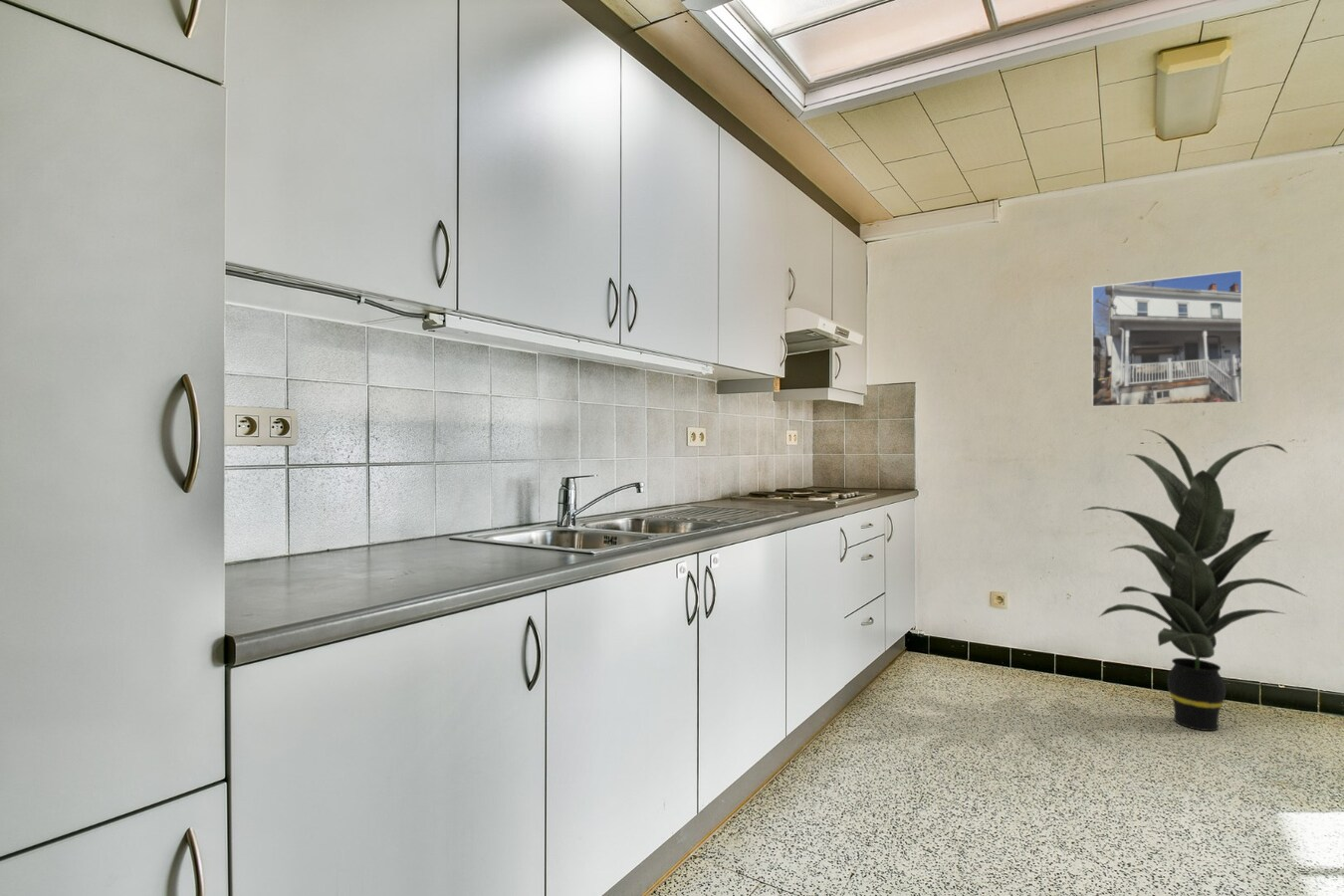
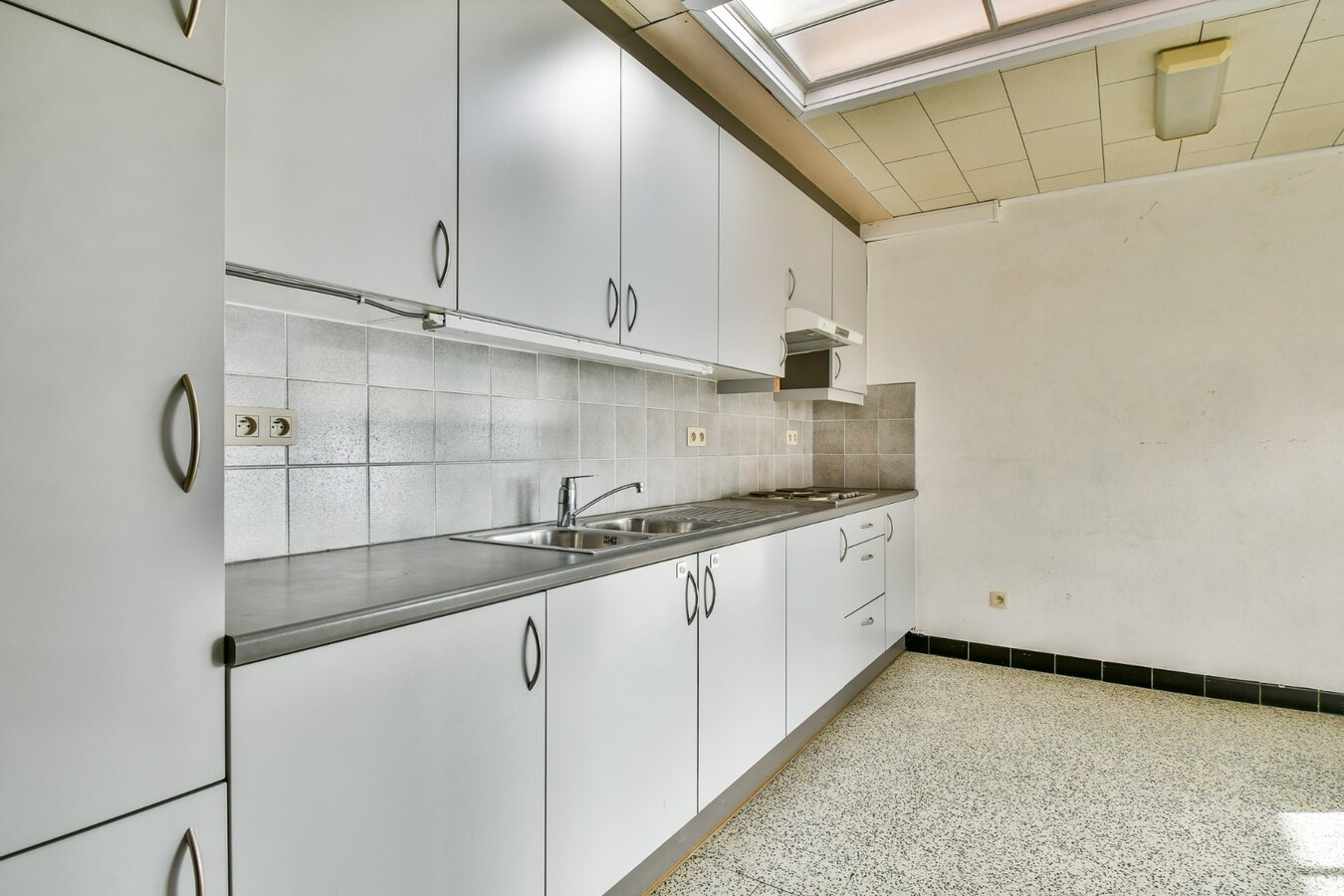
- indoor plant (1182, 573)
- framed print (1163, 341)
